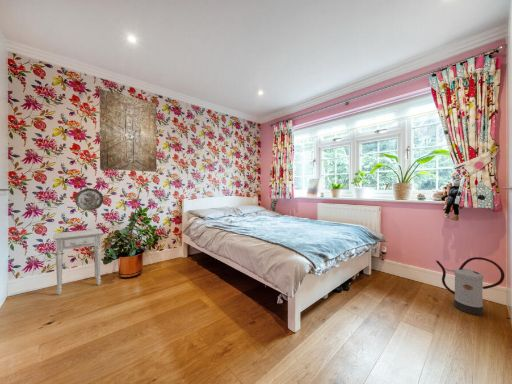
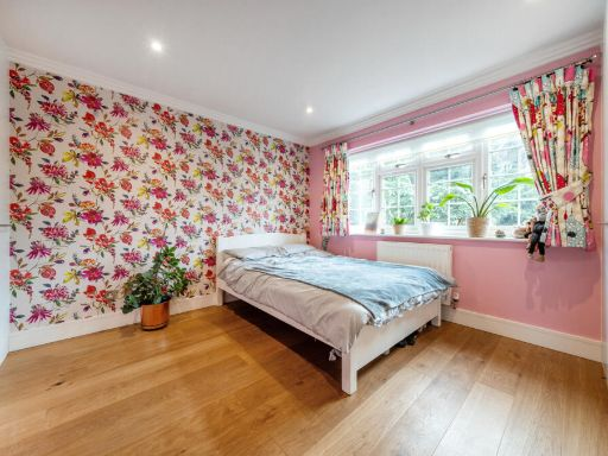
- decorative plate (89, 199)
- wall art (130, 133)
- nightstand (79, 247)
- watering can (466, 281)
